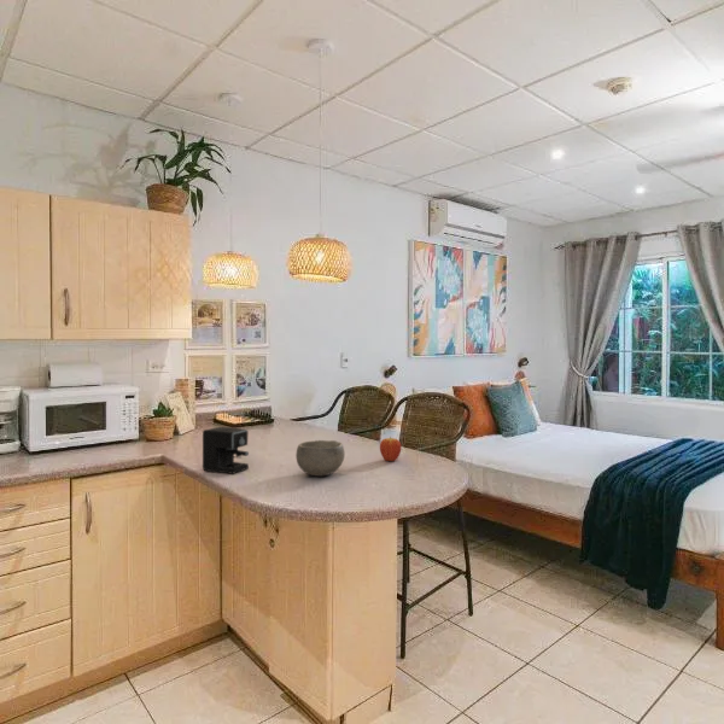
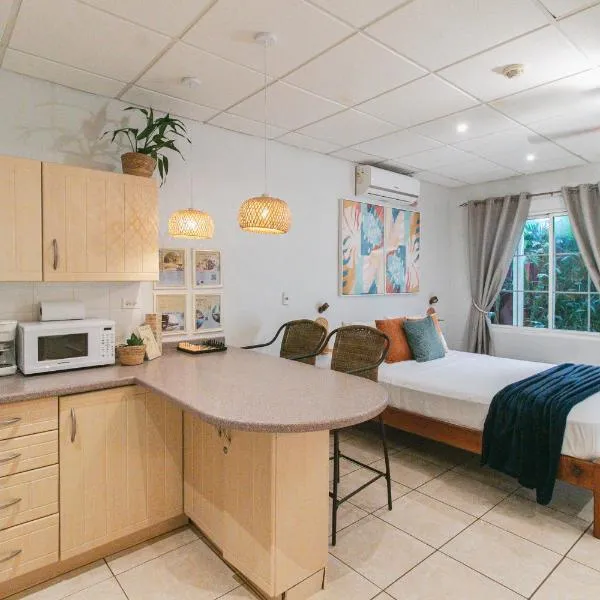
- coffee maker (237, 445)
- fruit (390, 448)
- bowl (320, 459)
